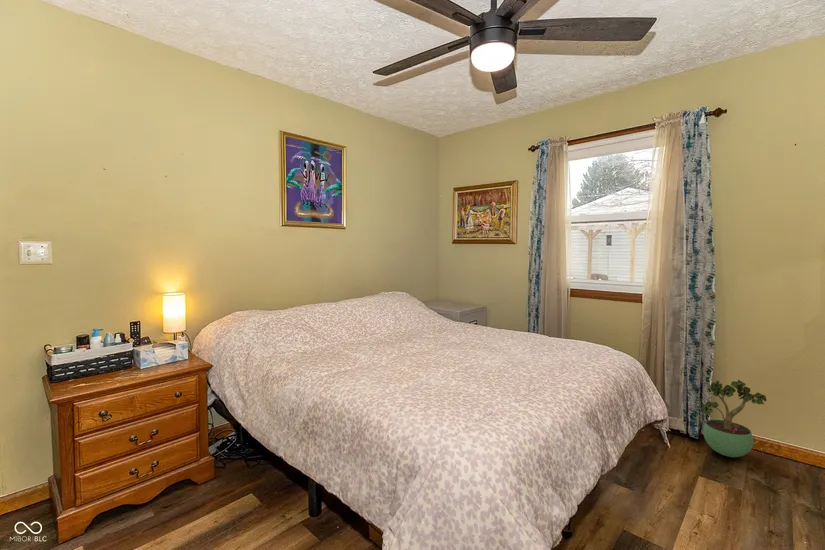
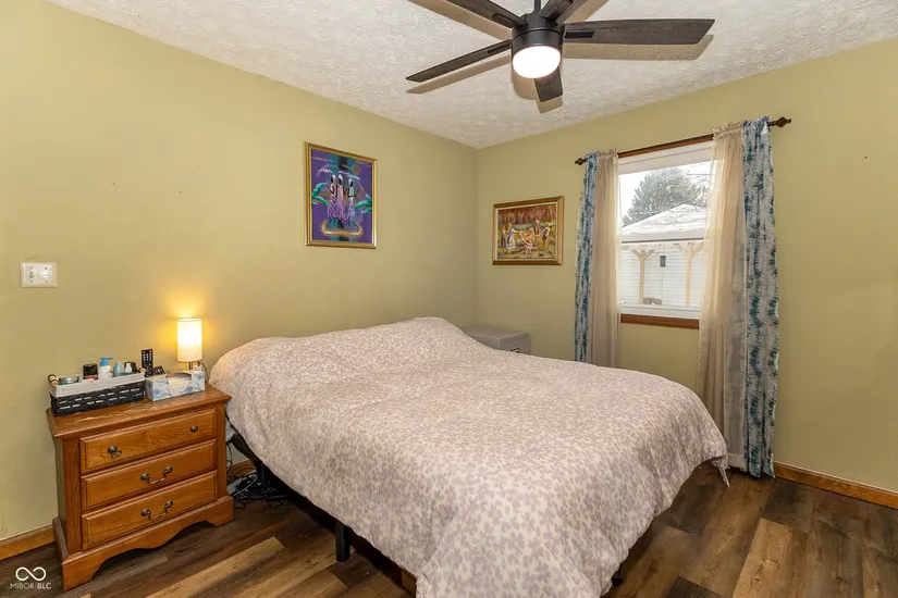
- potted plant (730, 416)
